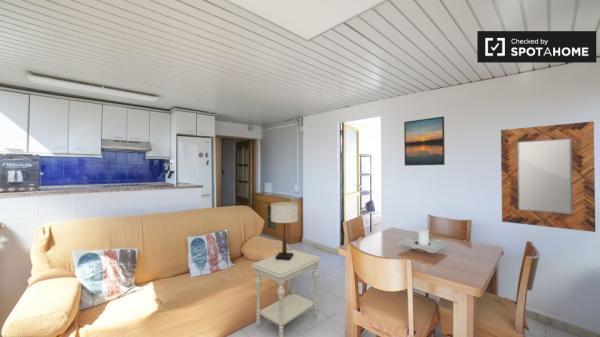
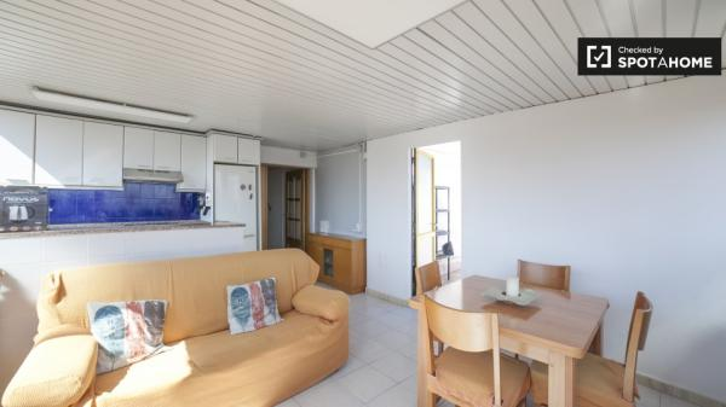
- side table (284, 290)
- table lamp (284, 230)
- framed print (423, 142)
- home mirror (543, 176)
